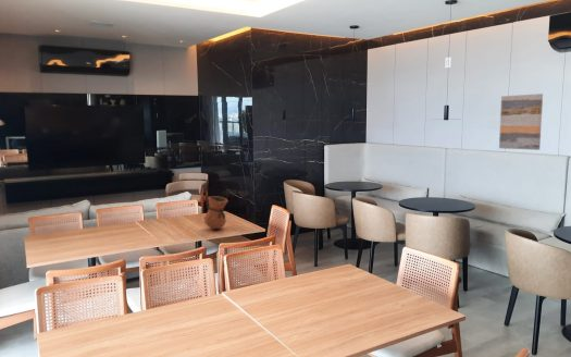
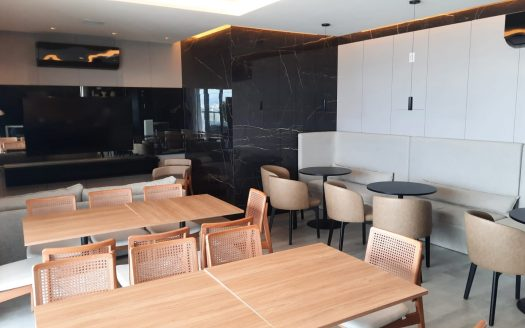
- wall art (520, 122)
- vase (216, 212)
